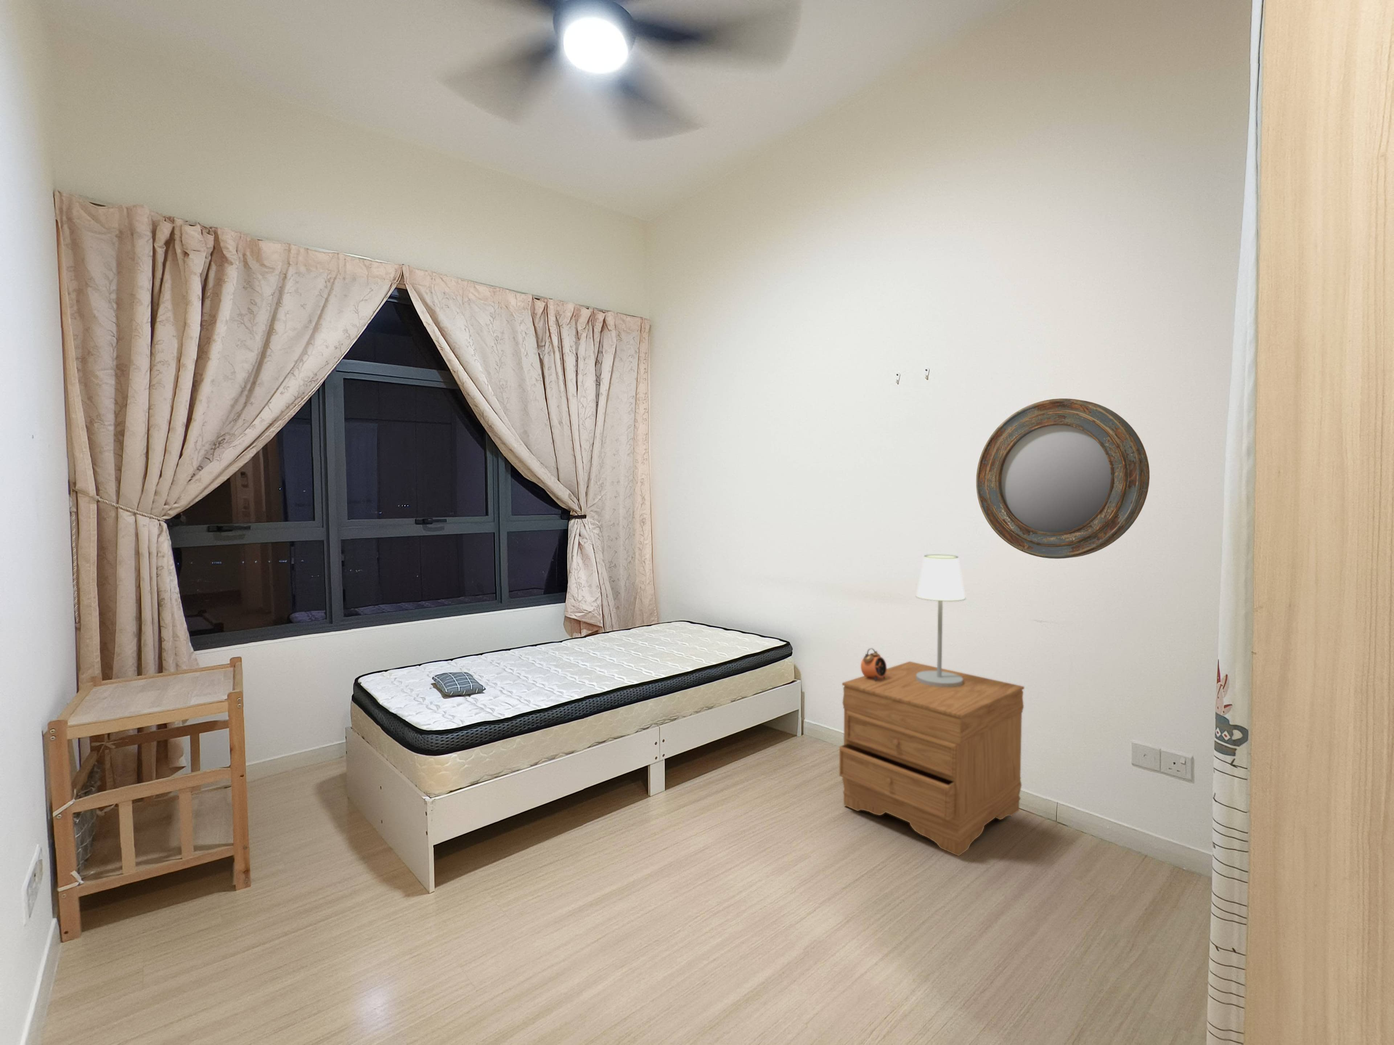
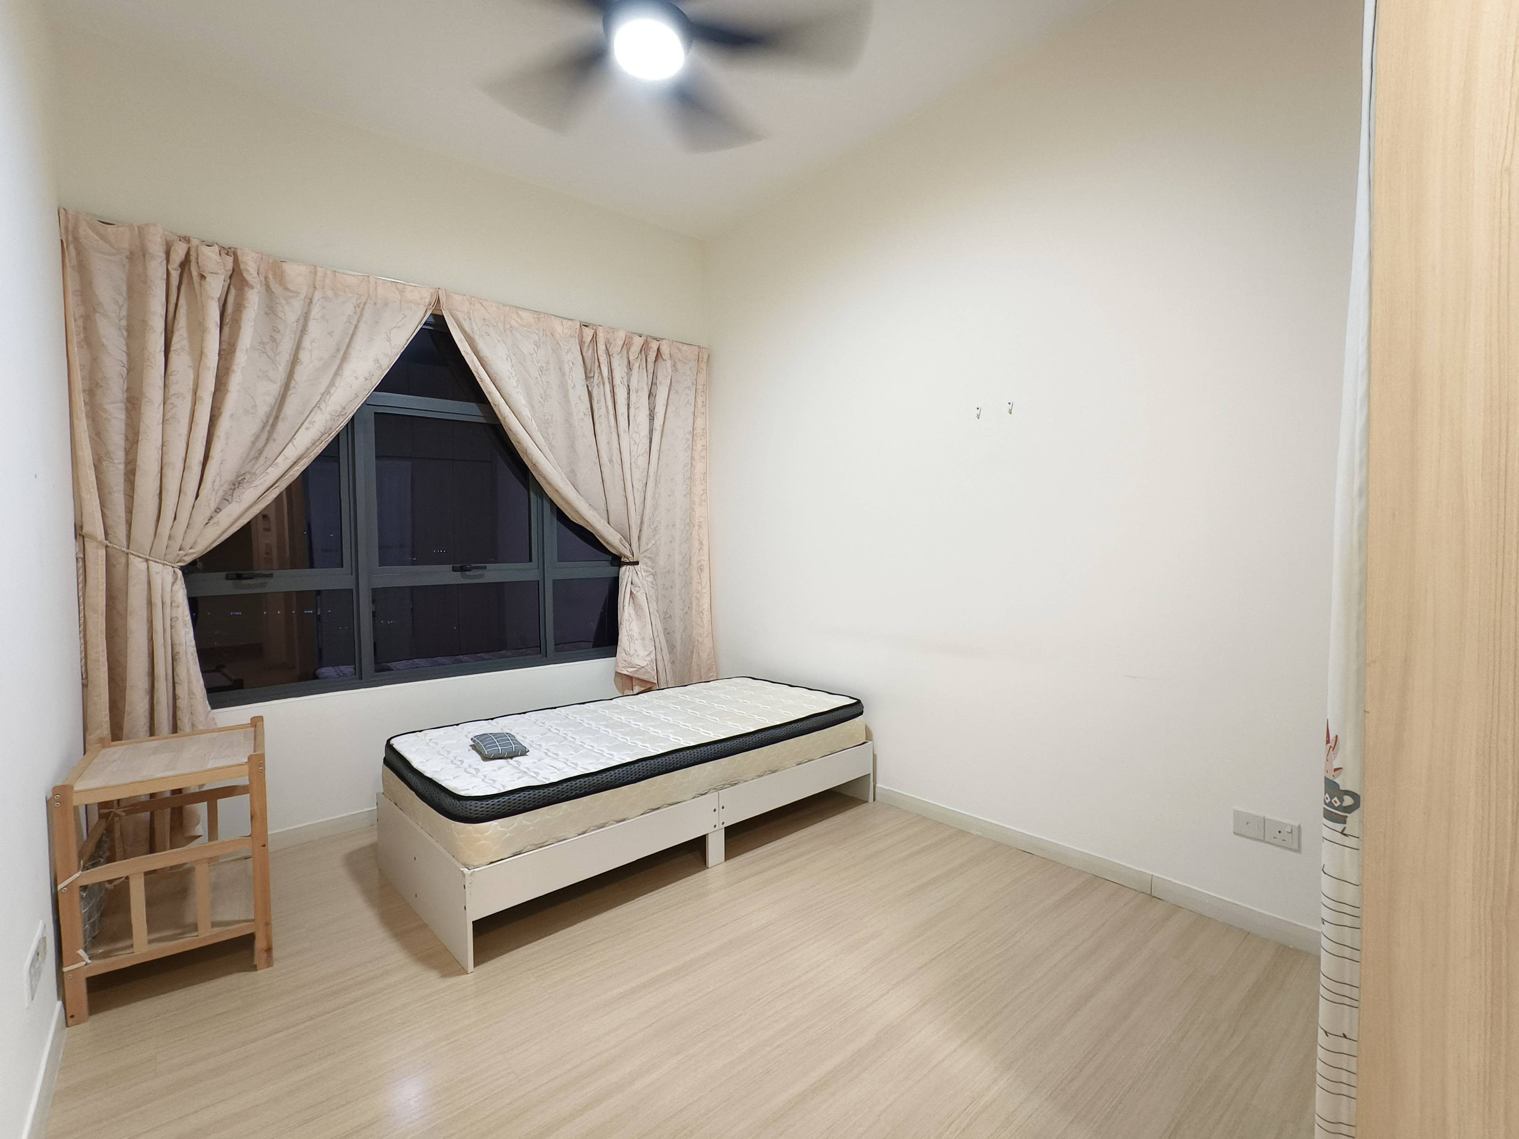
- home mirror (1054, 479)
- nightstand (928, 749)
- table lamp (940, 618)
- alarm clock (874, 663)
